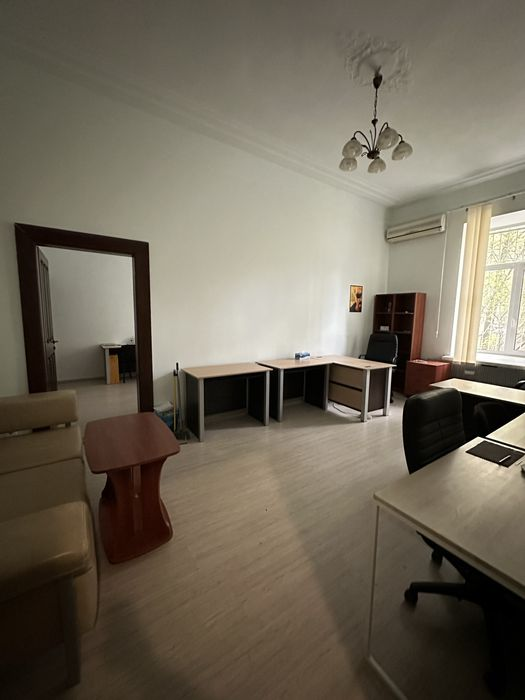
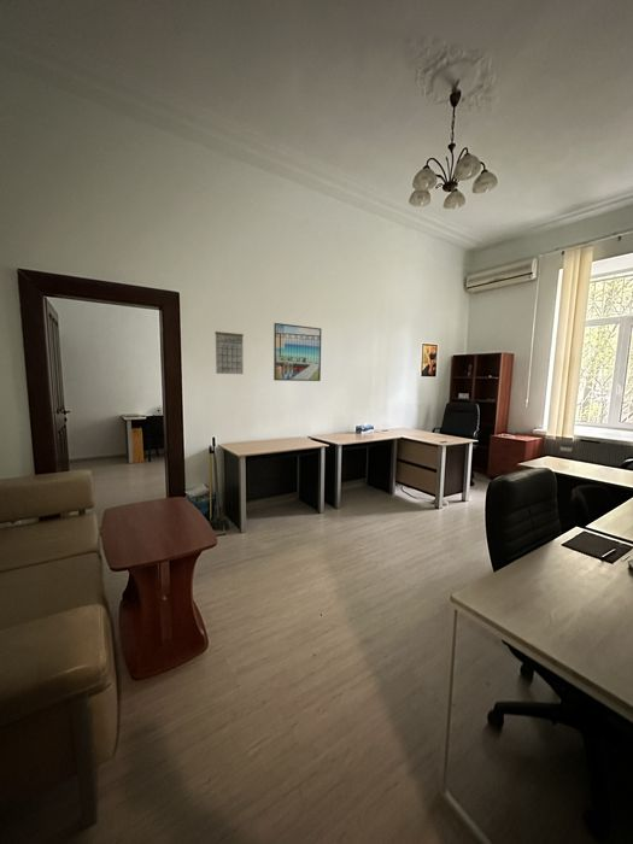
+ calendar (229, 348)
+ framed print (298, 353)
